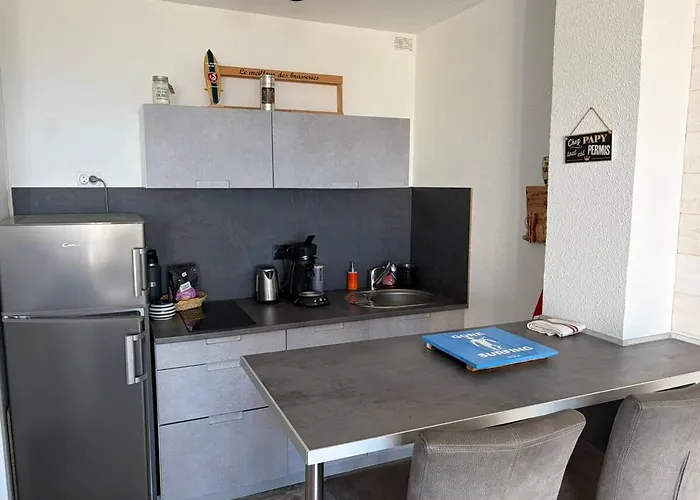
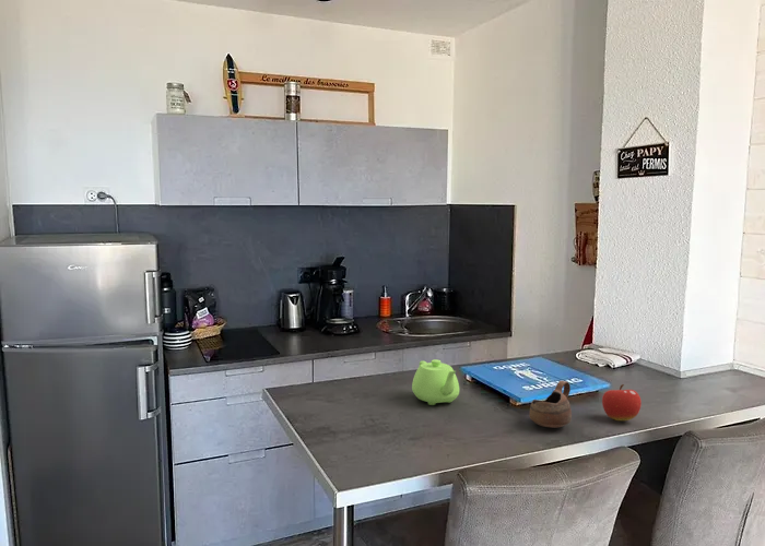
+ fruit (621, 403)
+ cup (555, 405)
+ teapot (436, 380)
